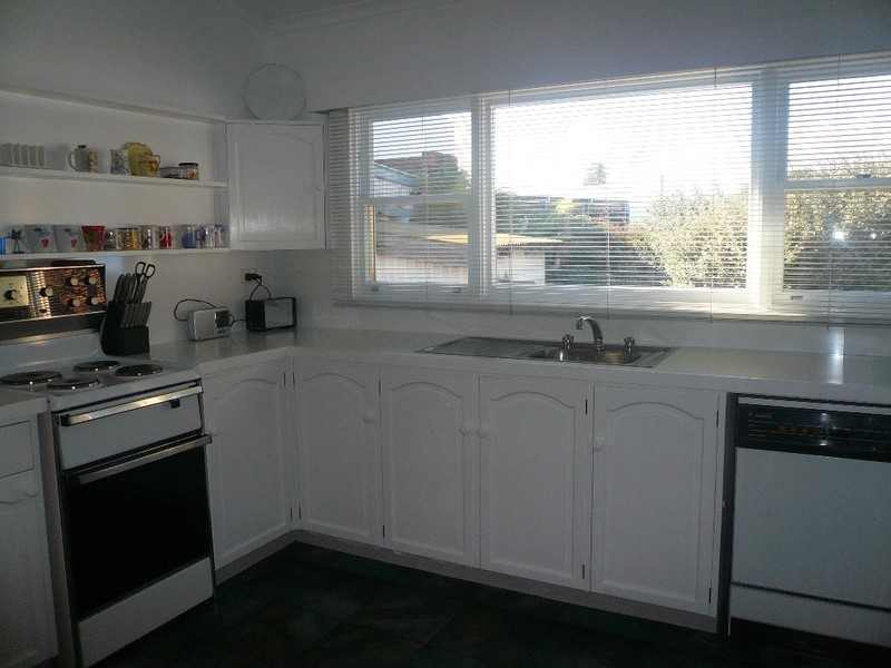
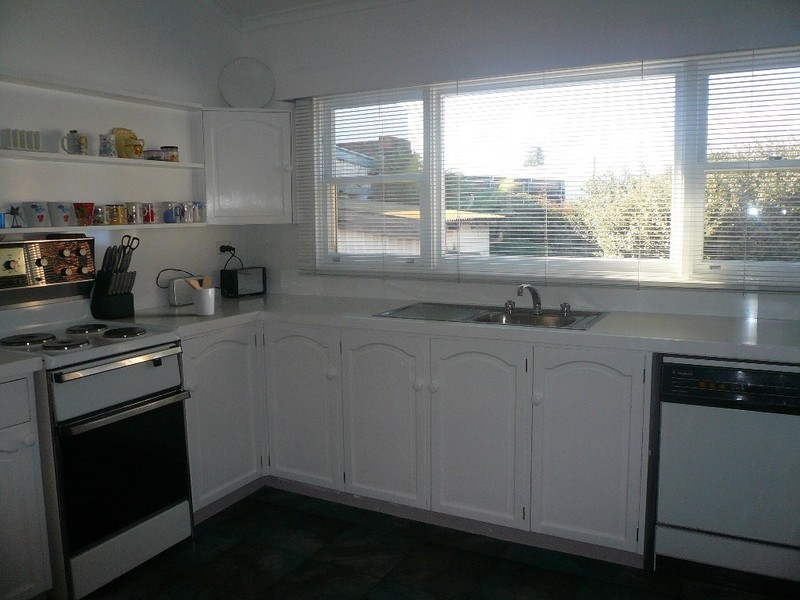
+ utensil holder (198, 295)
